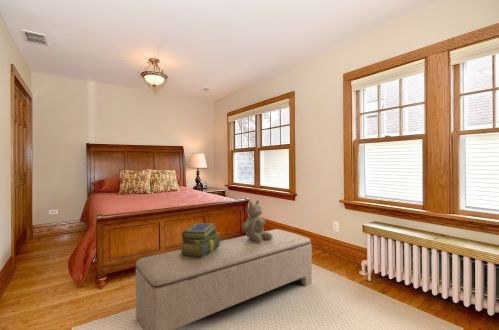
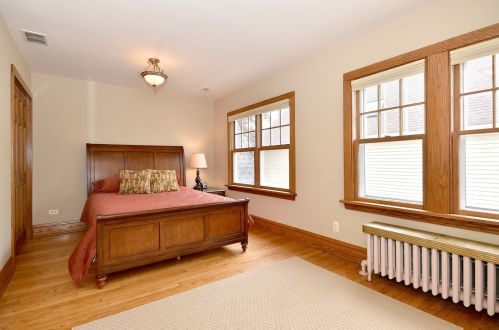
- bench (234, 272)
- stack of books (200, 239)
- teddy bear (257, 220)
